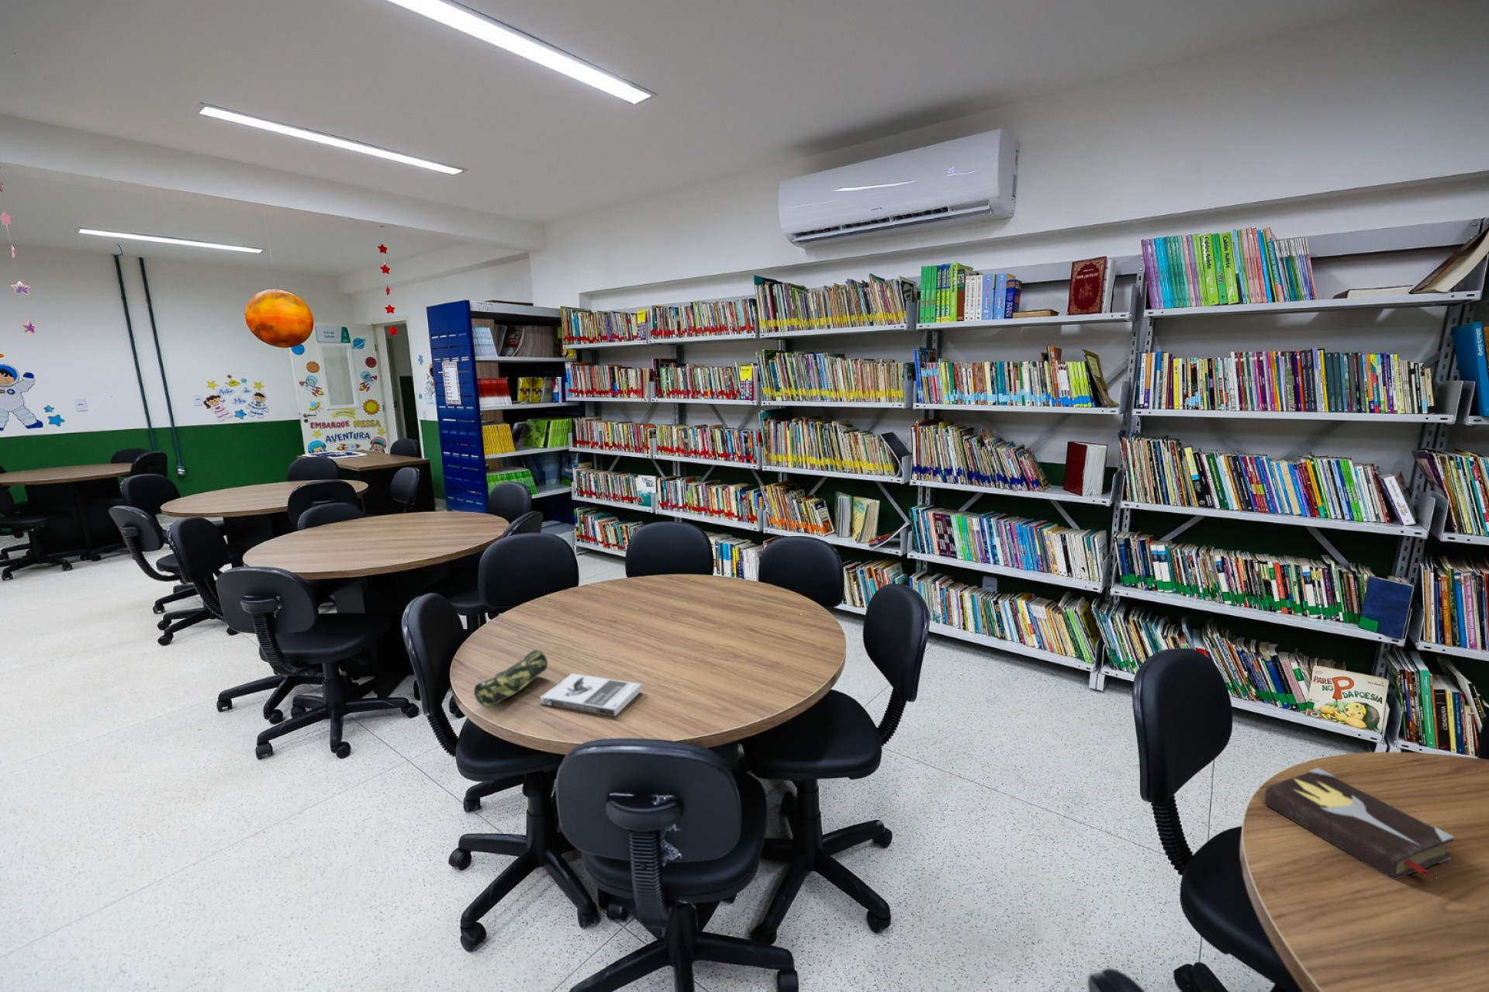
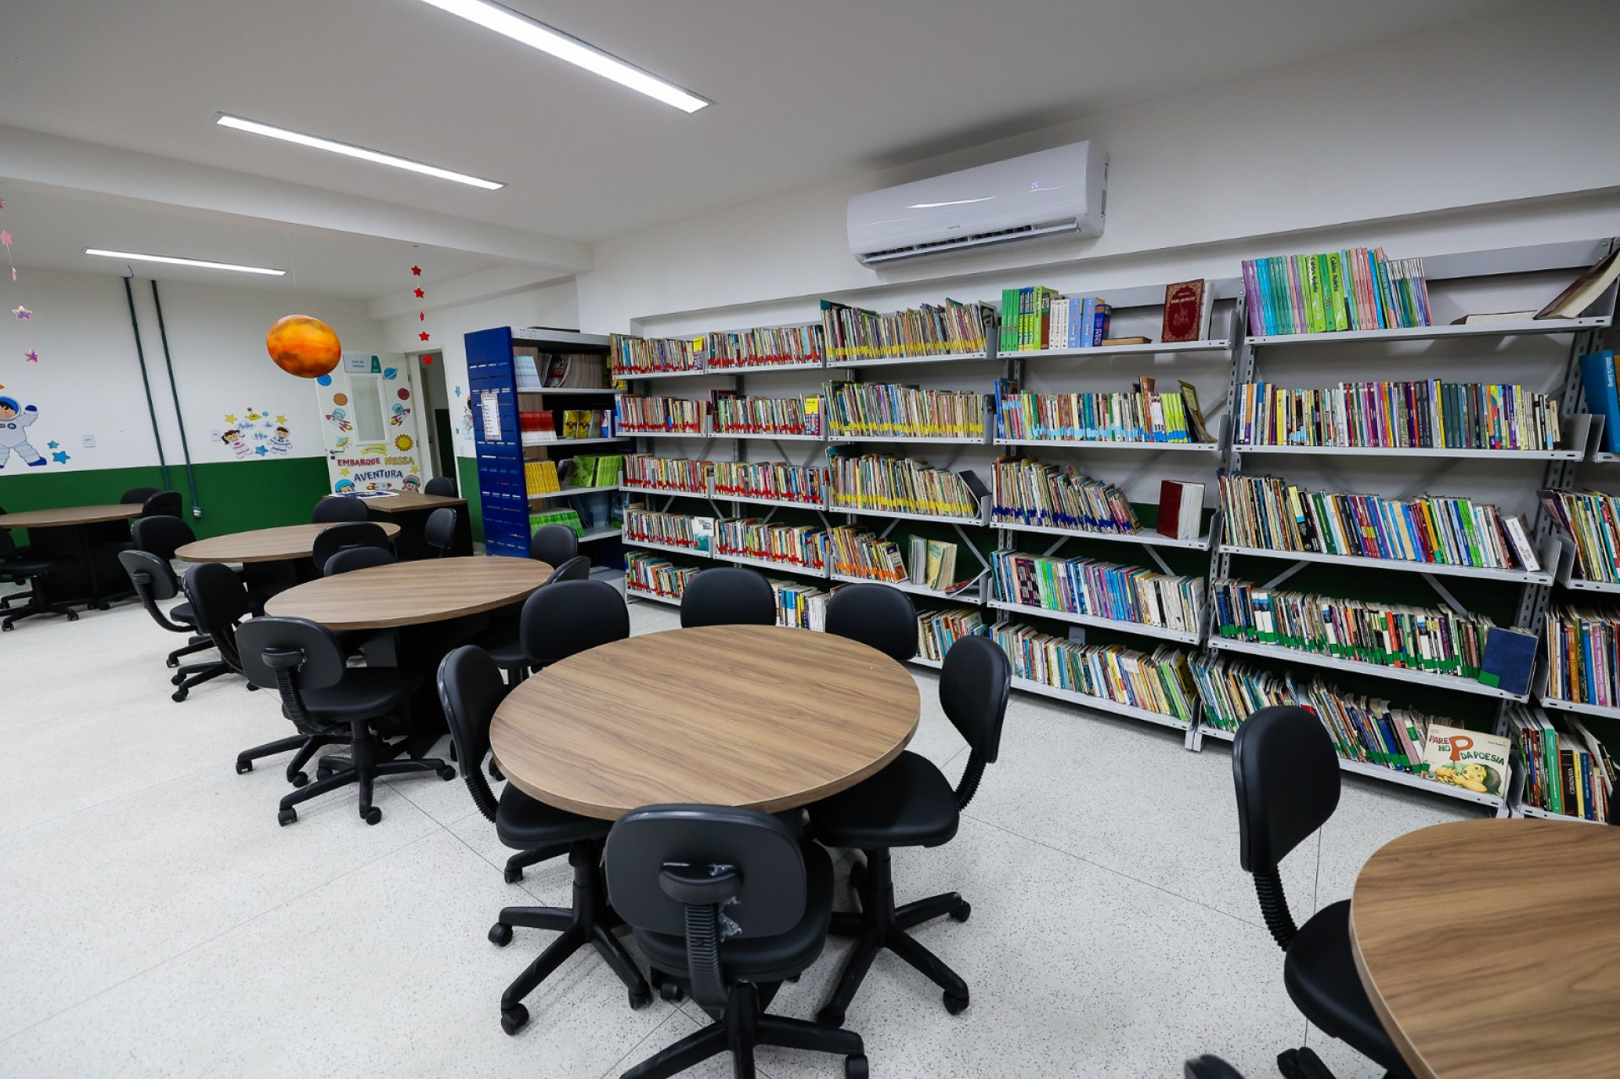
- hardback book (1353, 817)
- pencil case (511, 679)
- book (591, 693)
